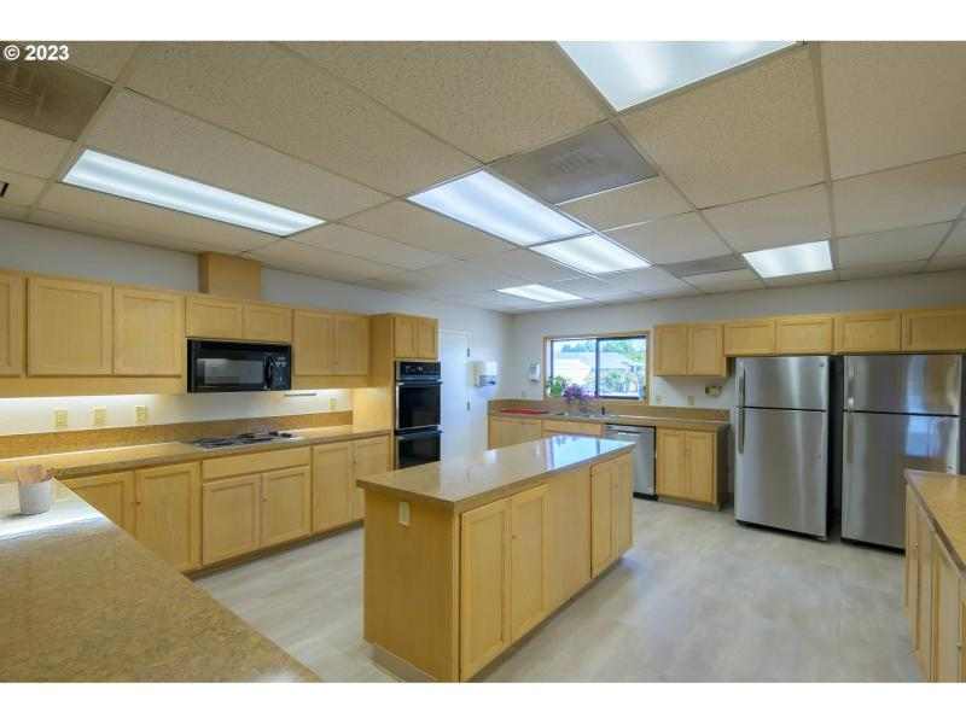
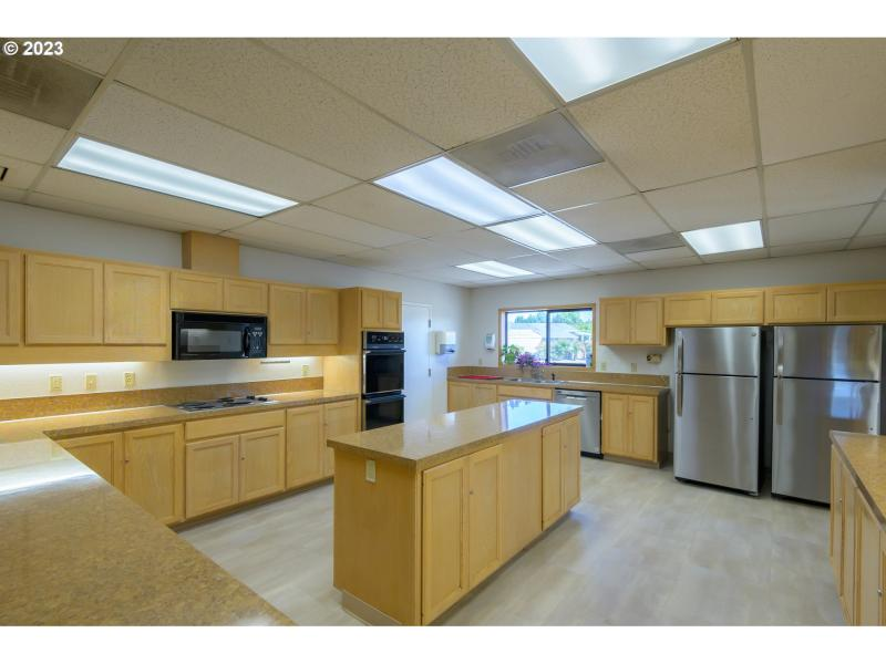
- utensil holder (33, 487)
